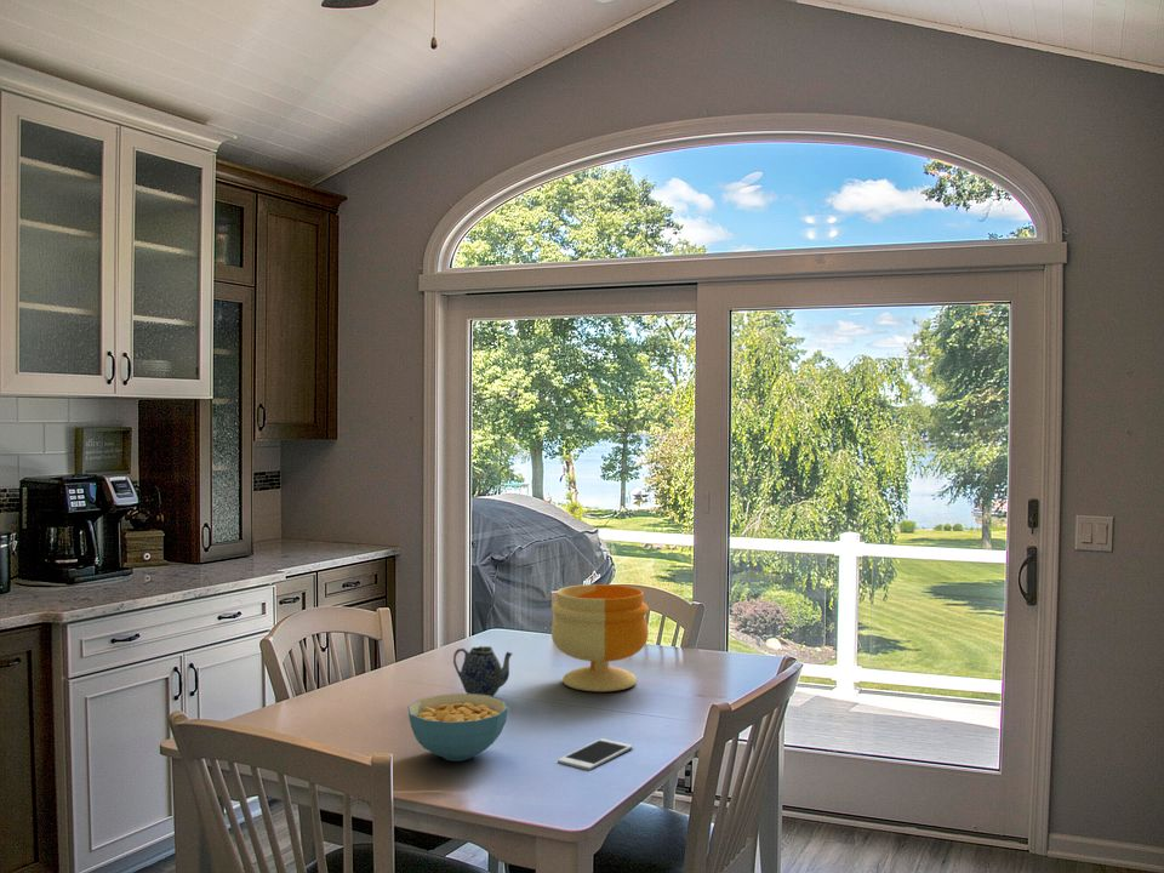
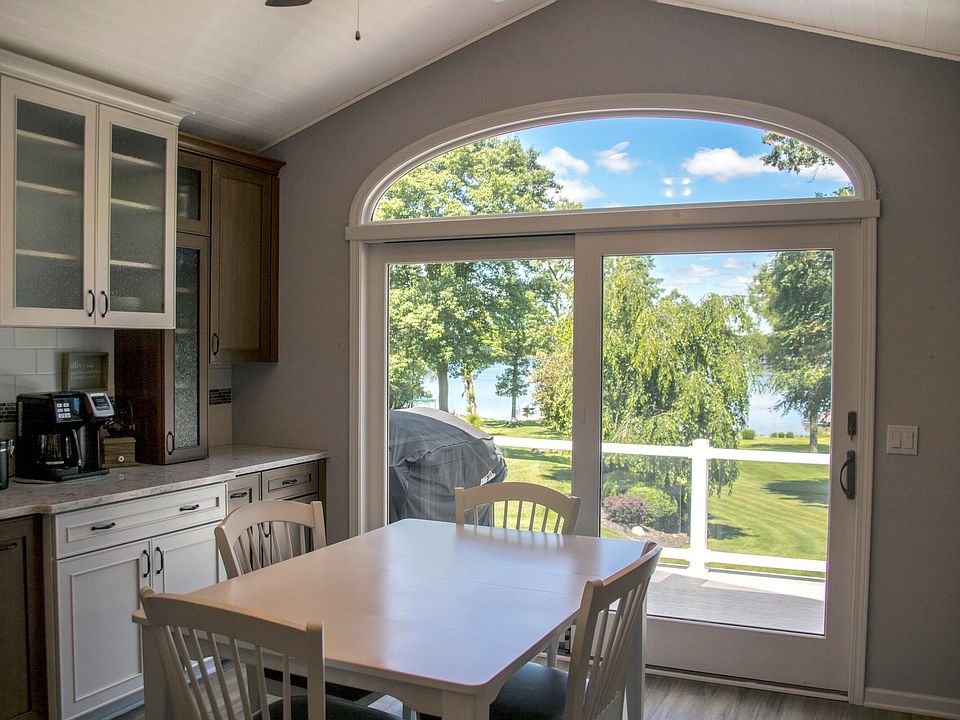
- cell phone (595, 753)
- footed bowl (599, 637)
- teapot (483, 671)
- cereal bowl (457, 731)
